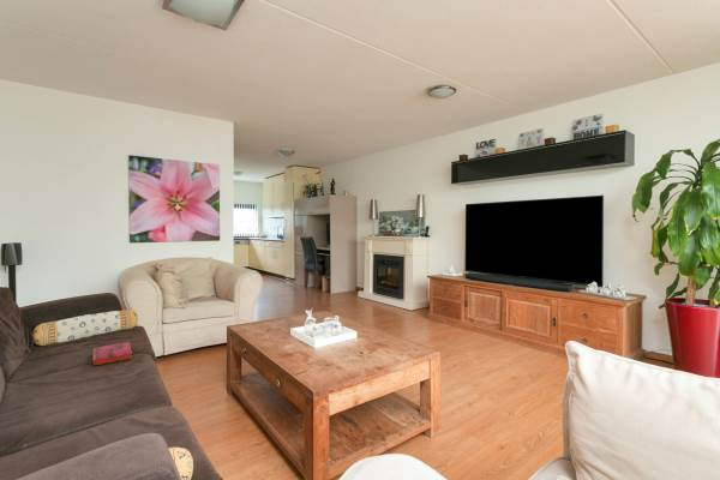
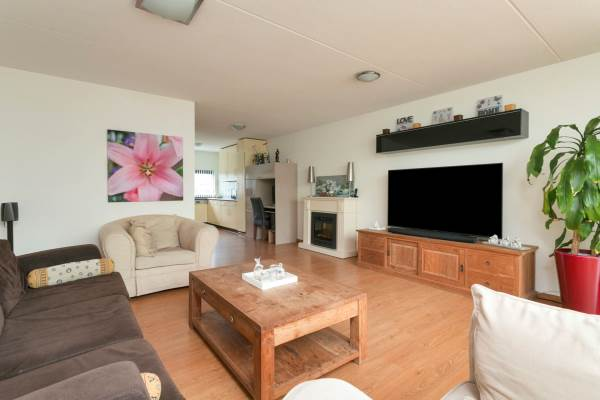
- hardback book (112, 353)
